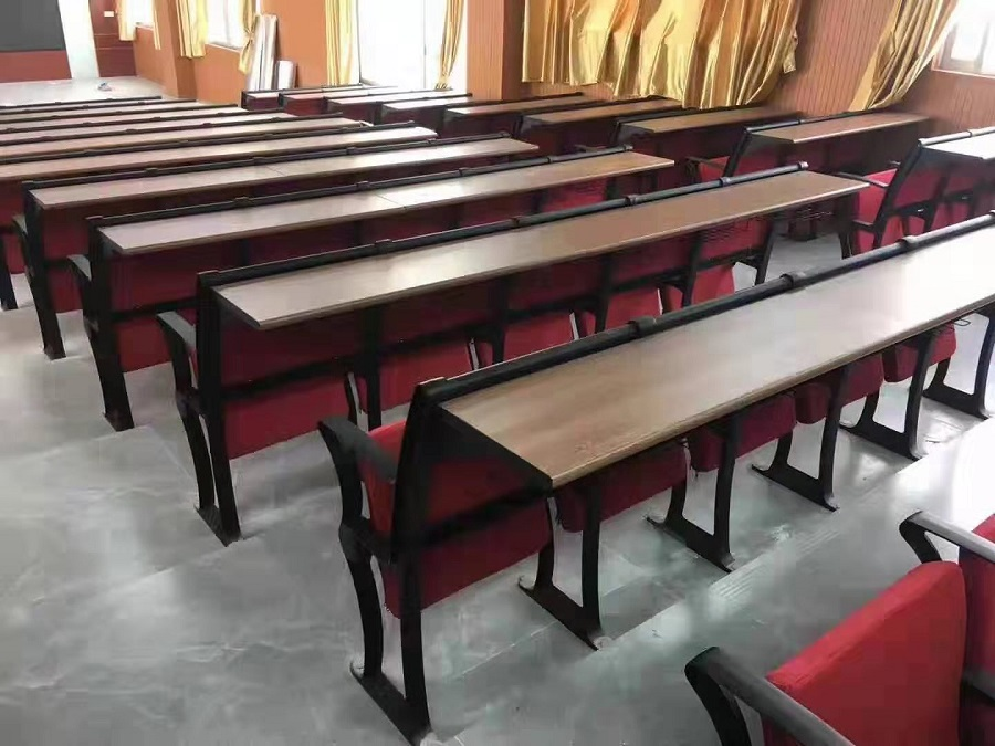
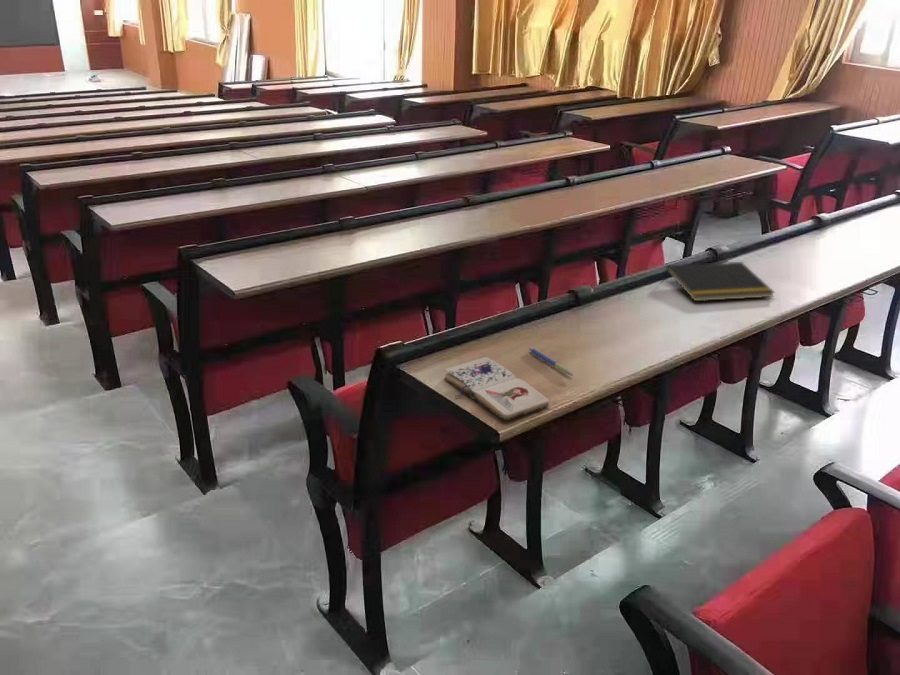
+ notepad (719, 280)
+ paperback book (488, 383)
+ pen (550, 361)
